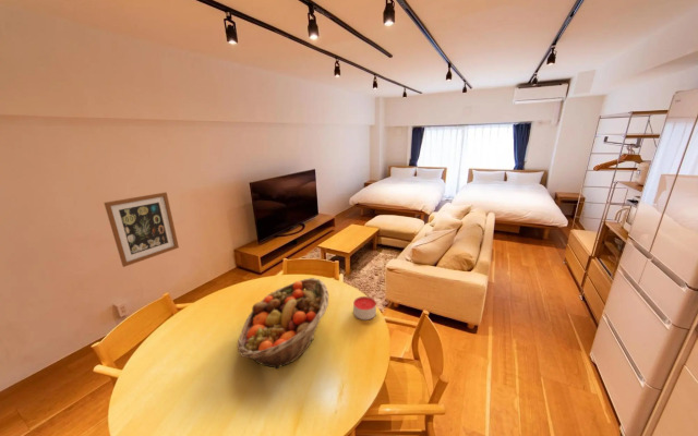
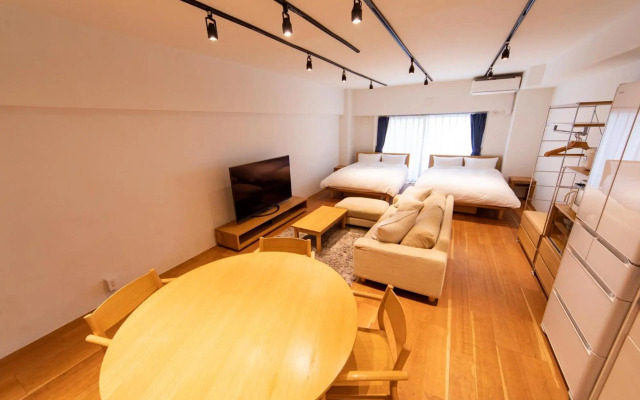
- fruit basket (286, 317)
- candle (364, 306)
- wall art (145, 227)
